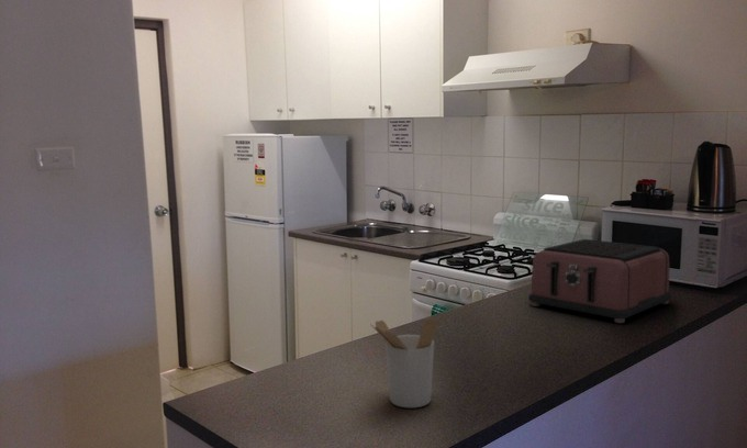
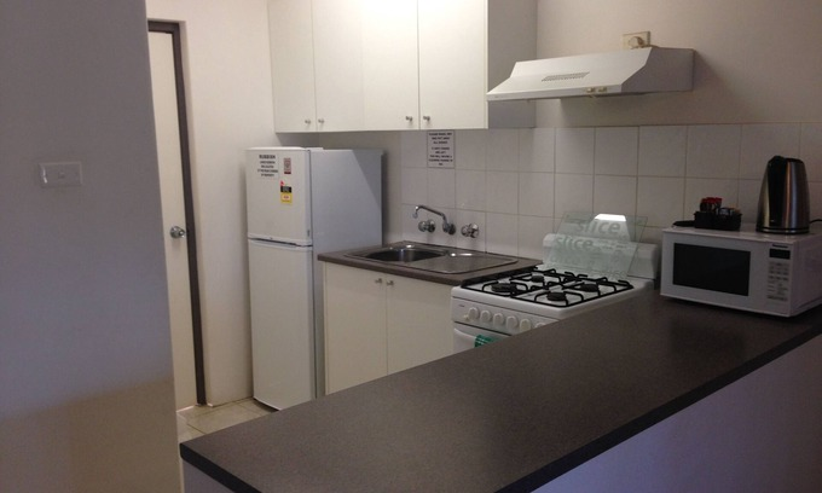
- toaster (598, 277)
- utensil holder (401, 360)
